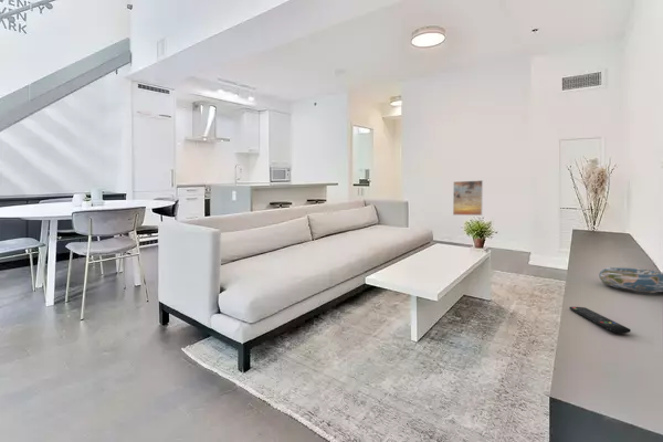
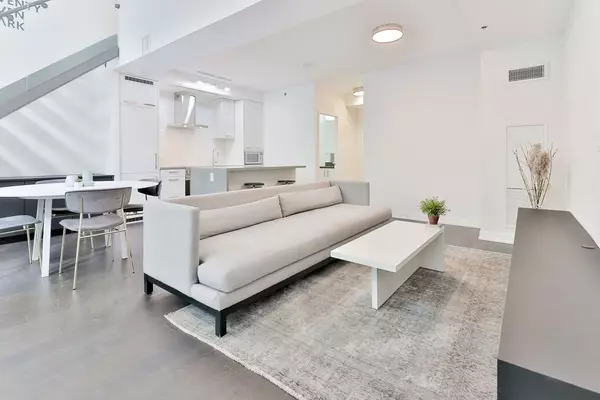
- decorative bowl (633, 278)
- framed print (467, 198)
- remote control (596, 318)
